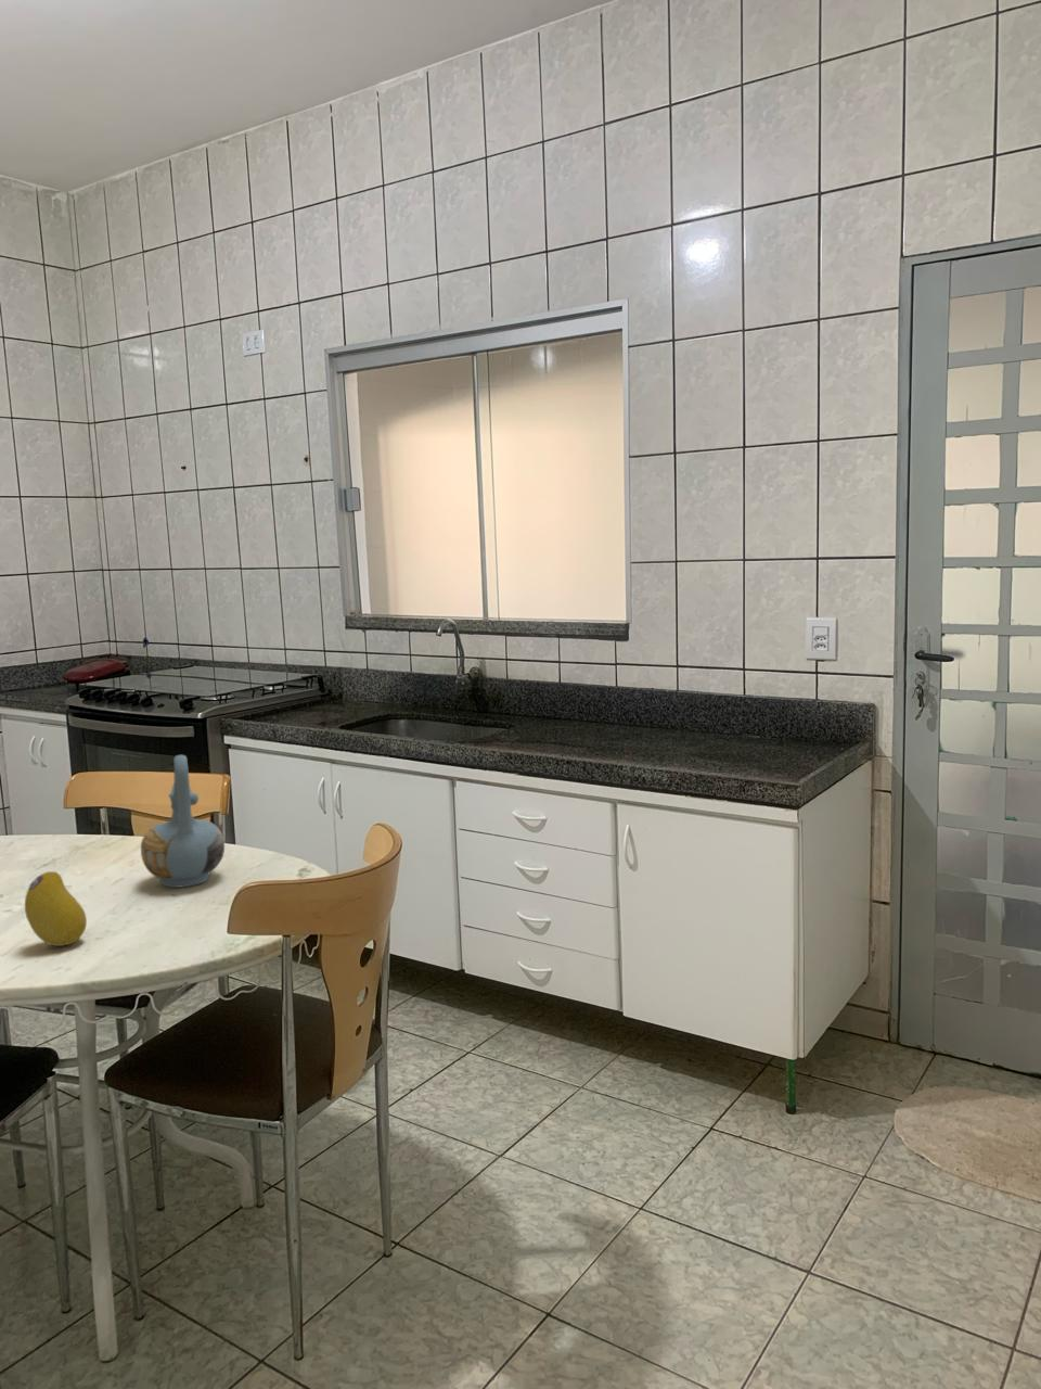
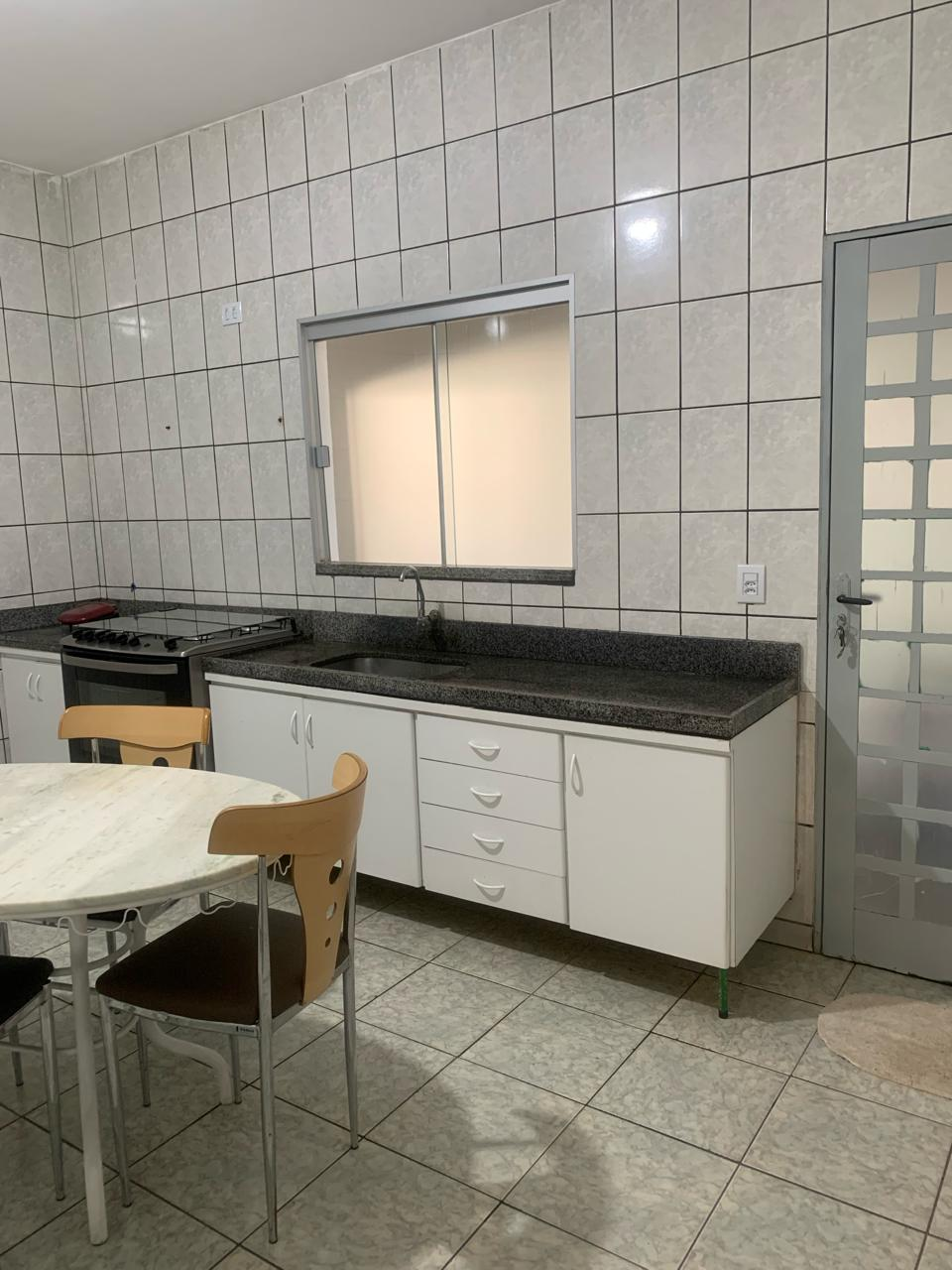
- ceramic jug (180, 816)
- fruit (56, 908)
